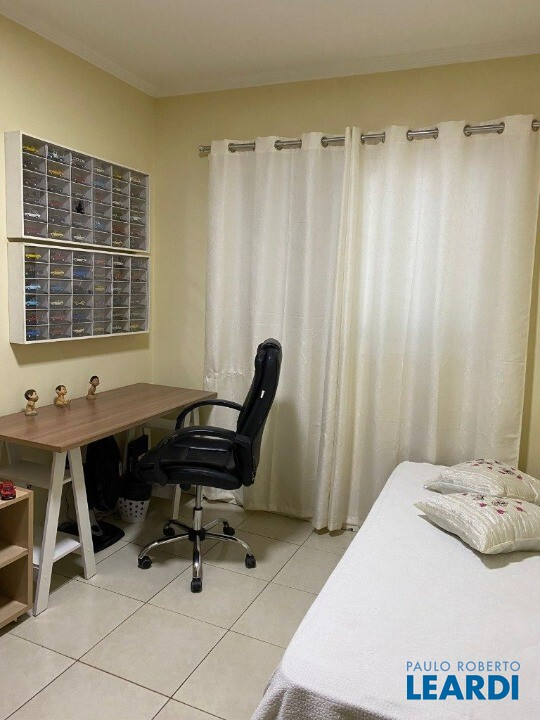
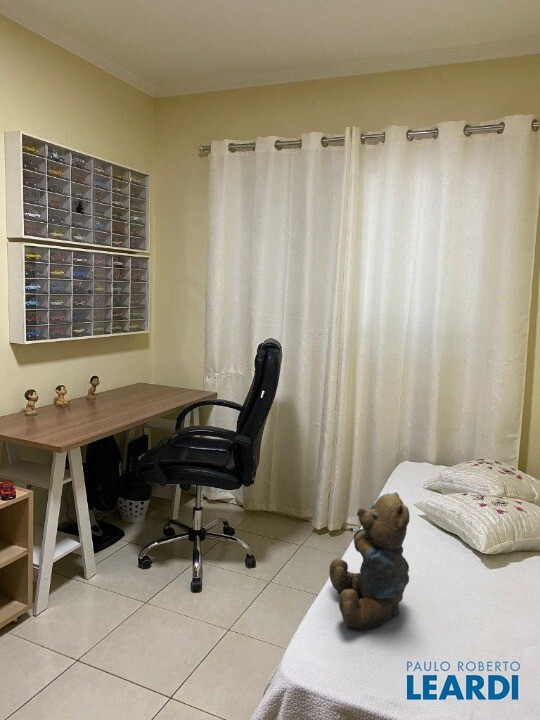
+ teddy bear (372, 553)
